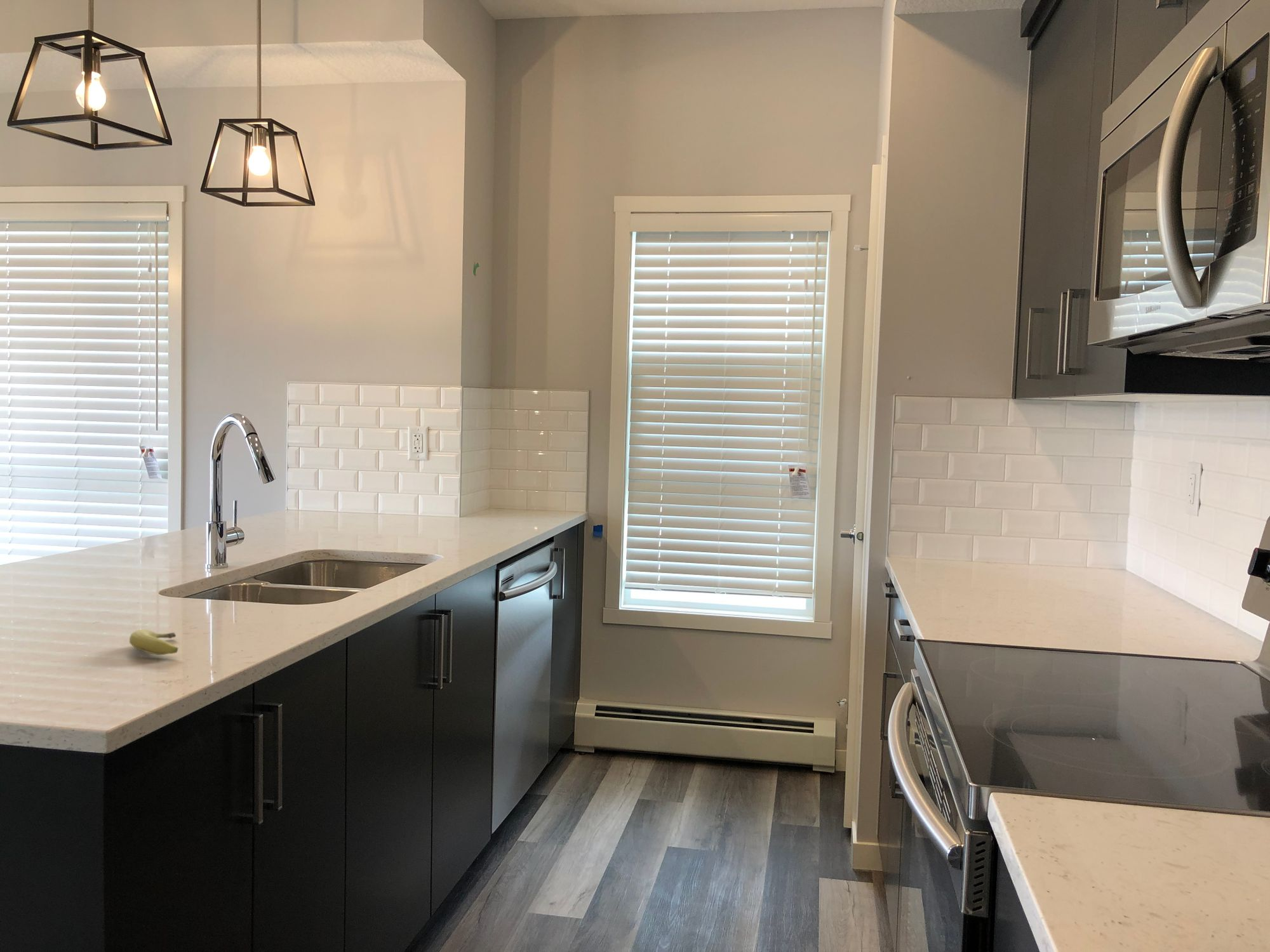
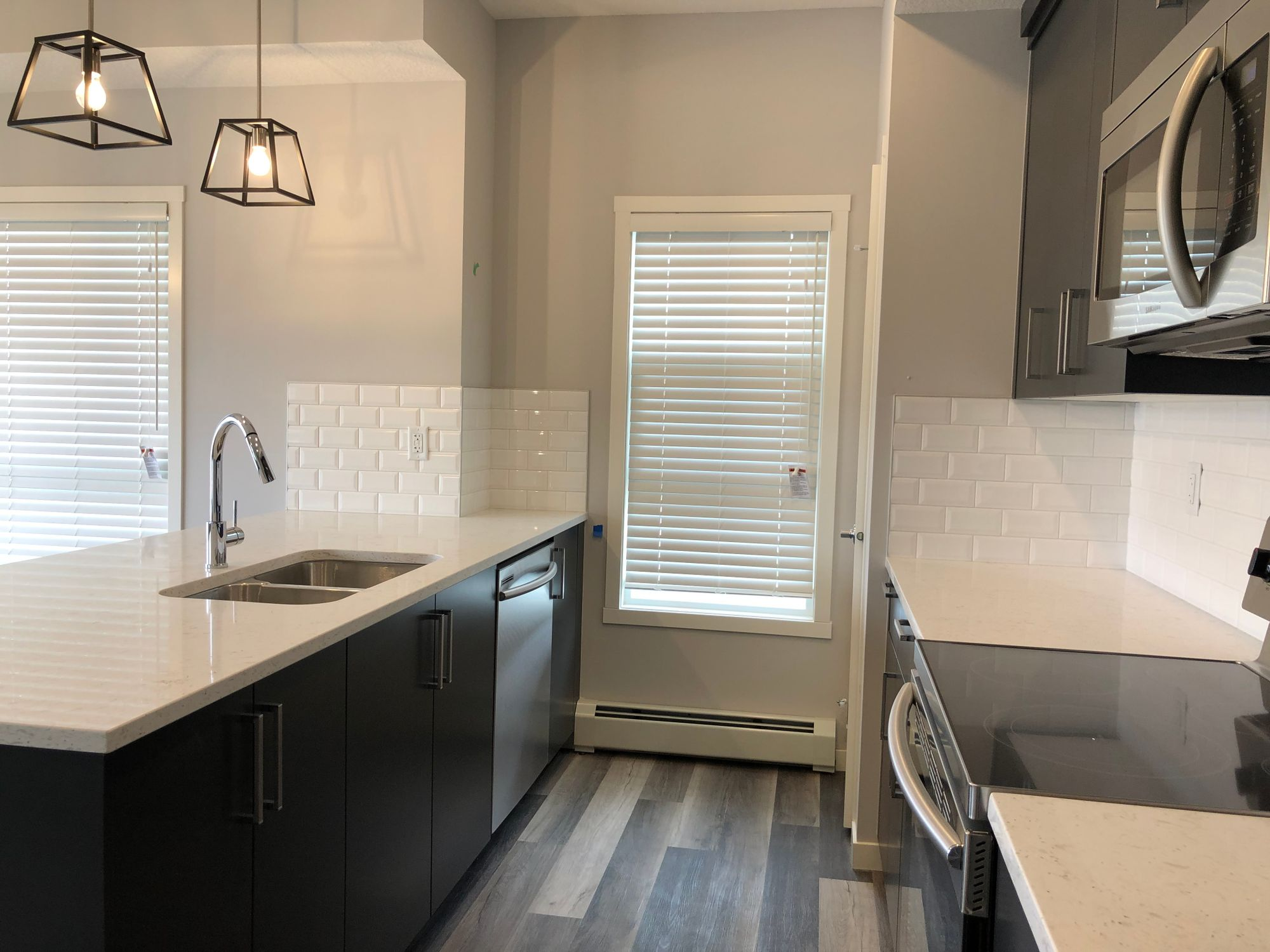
- fruit (154, 639)
